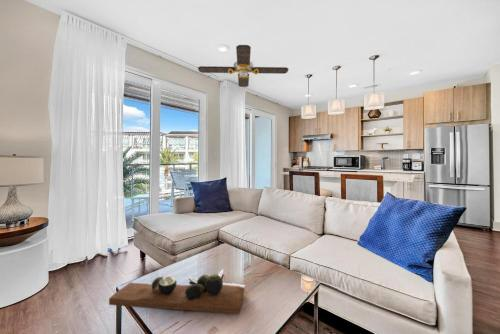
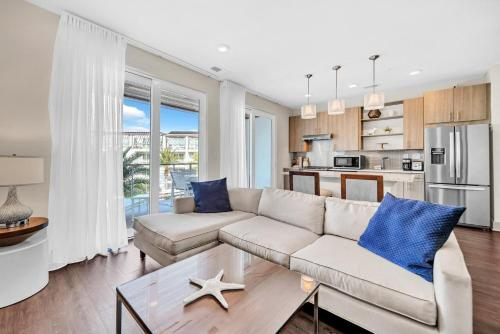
- ceiling fan (243, 62)
- decorative tray (179, 285)
